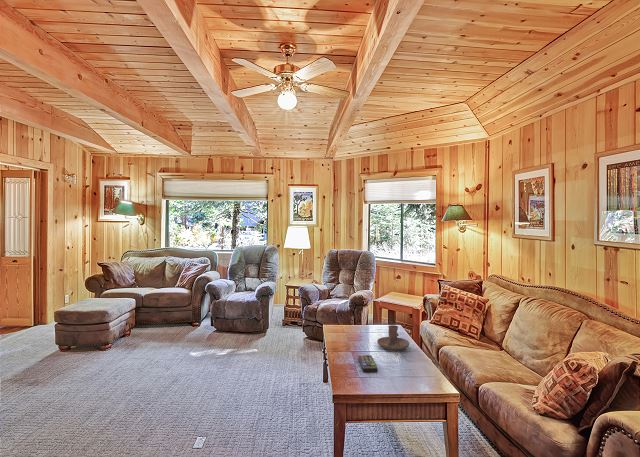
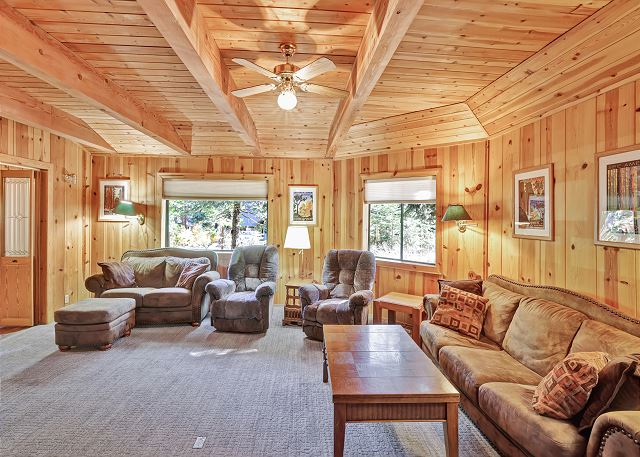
- candle holder (392, 335)
- remote control (367, 363)
